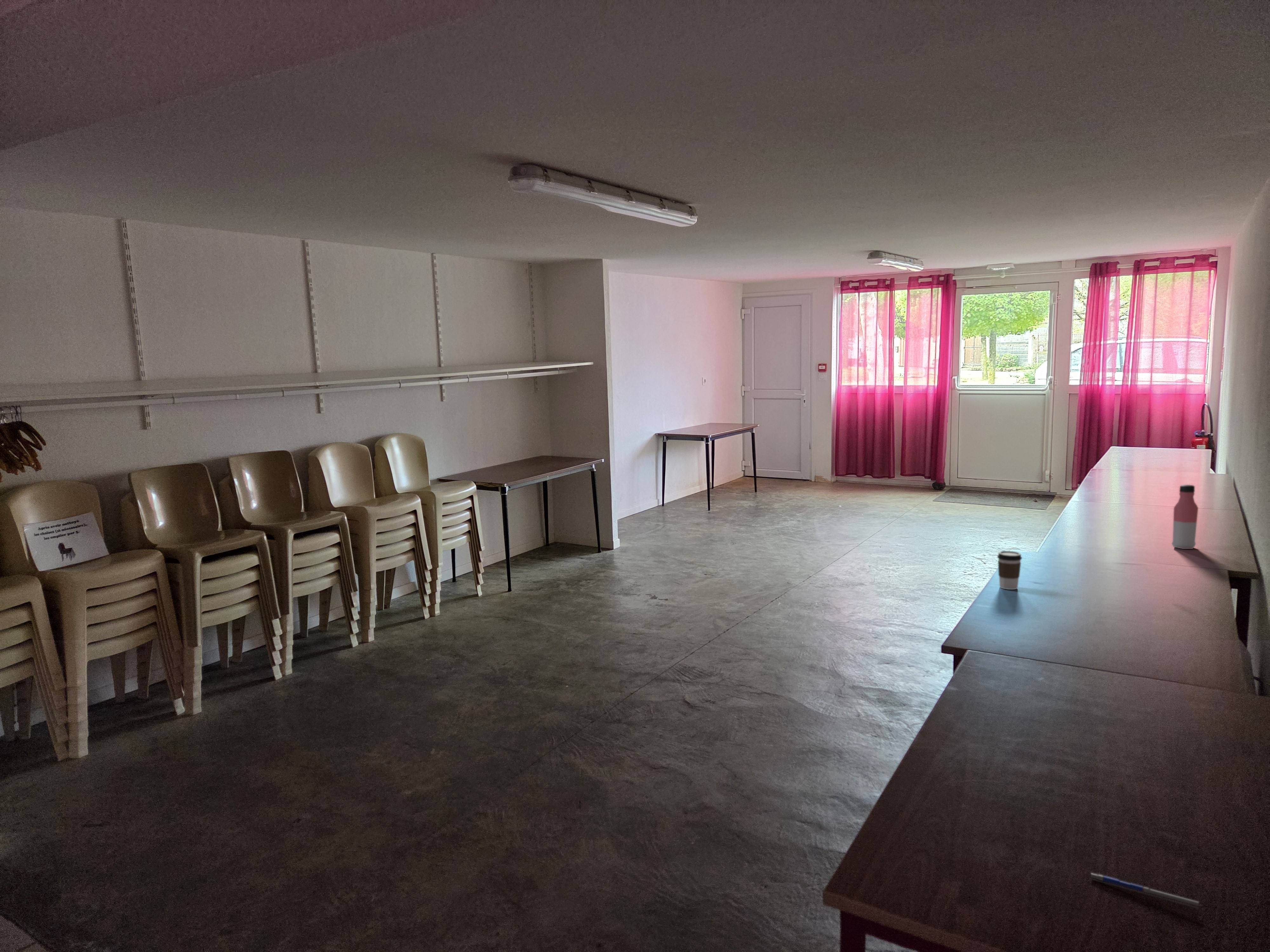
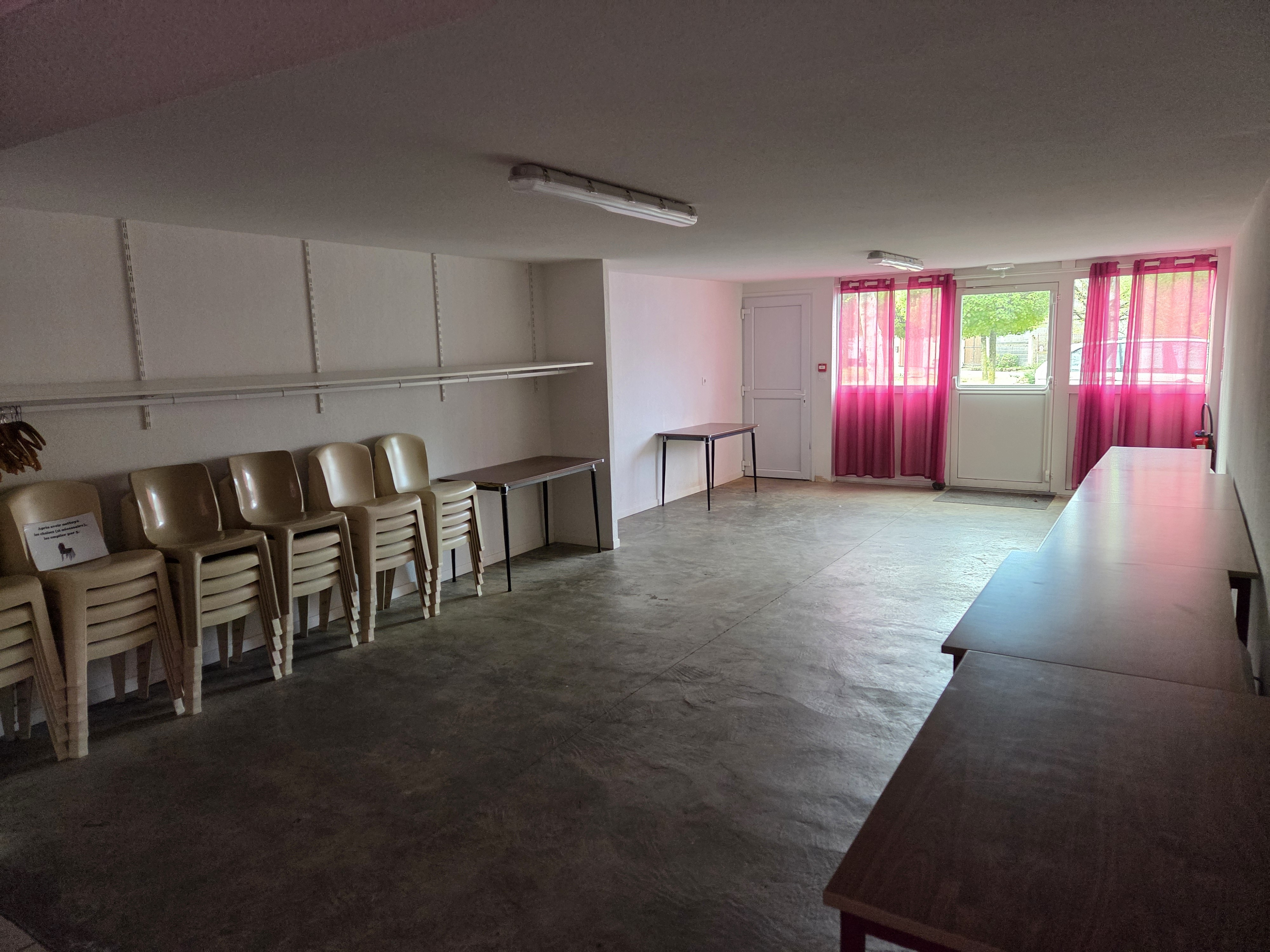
- pen (1145, 889)
- coffee cup (1009, 570)
- water bottle (1185, 516)
